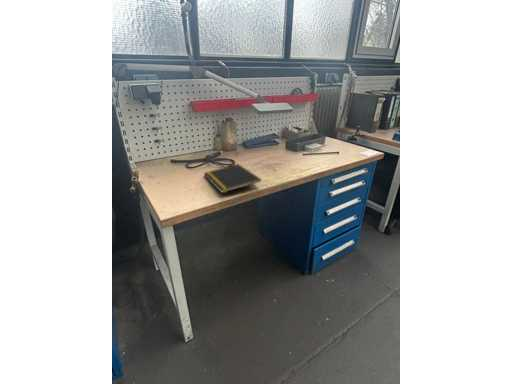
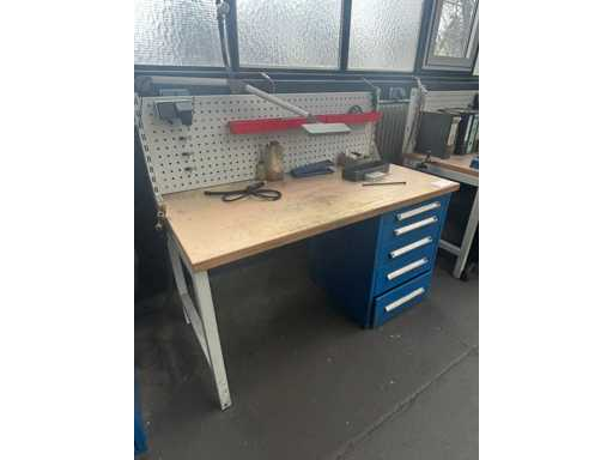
- notepad (230, 176)
